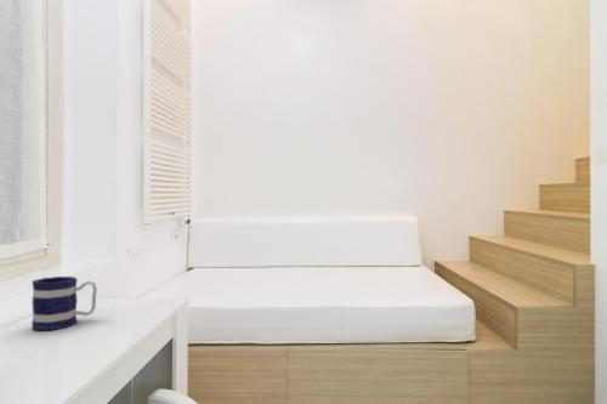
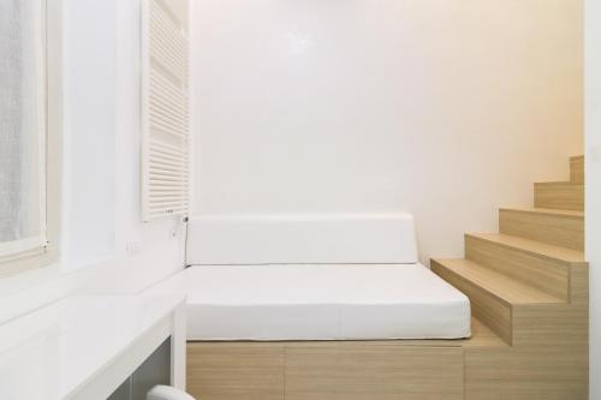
- mug (64, 301)
